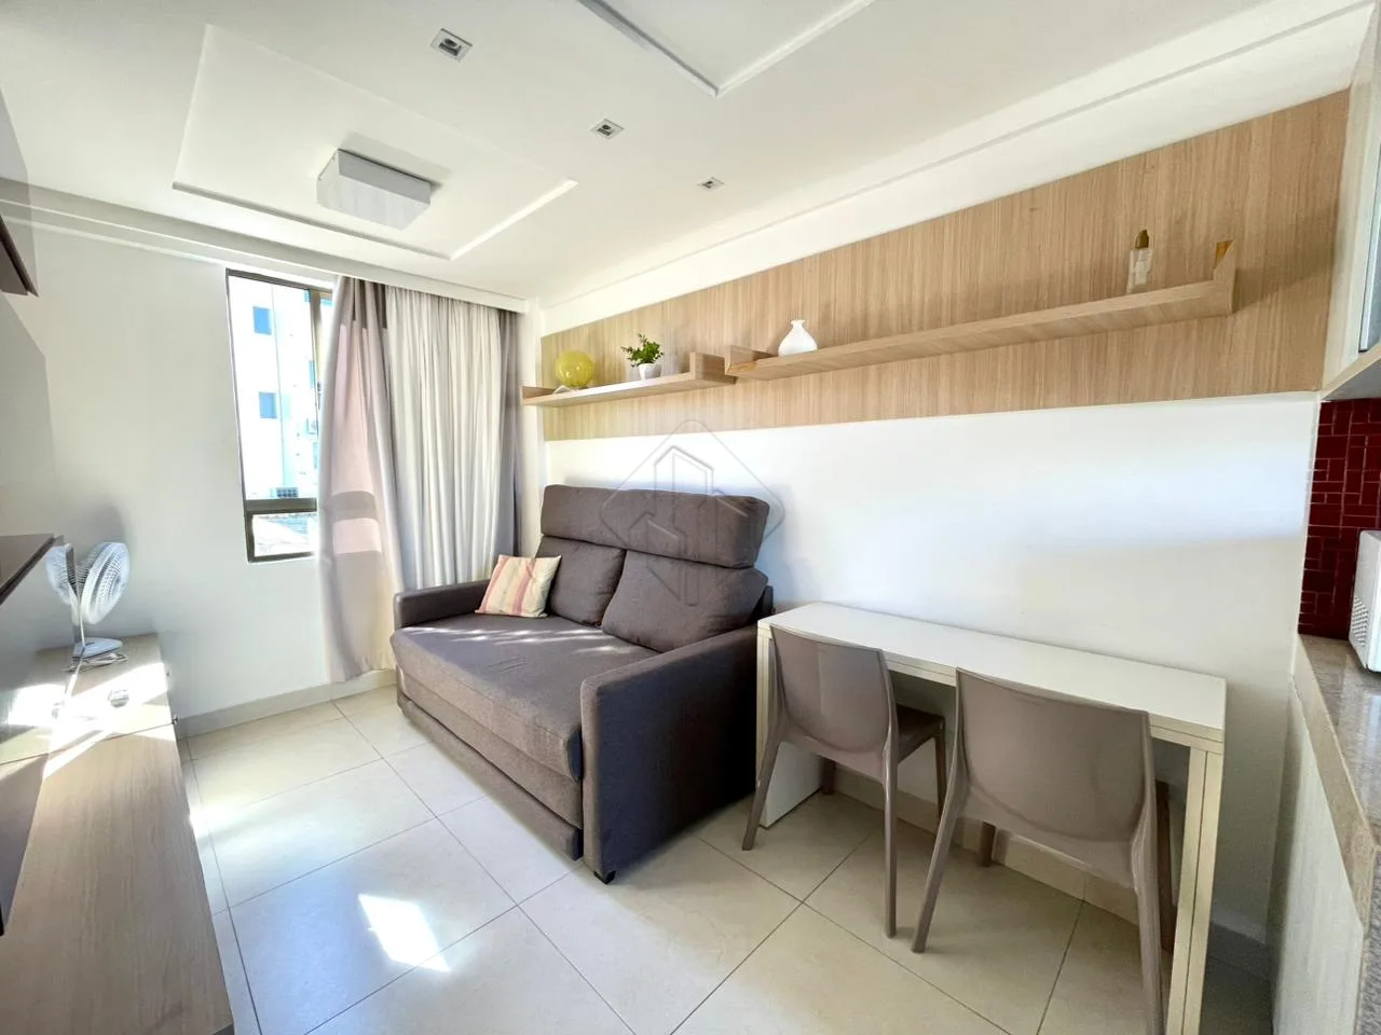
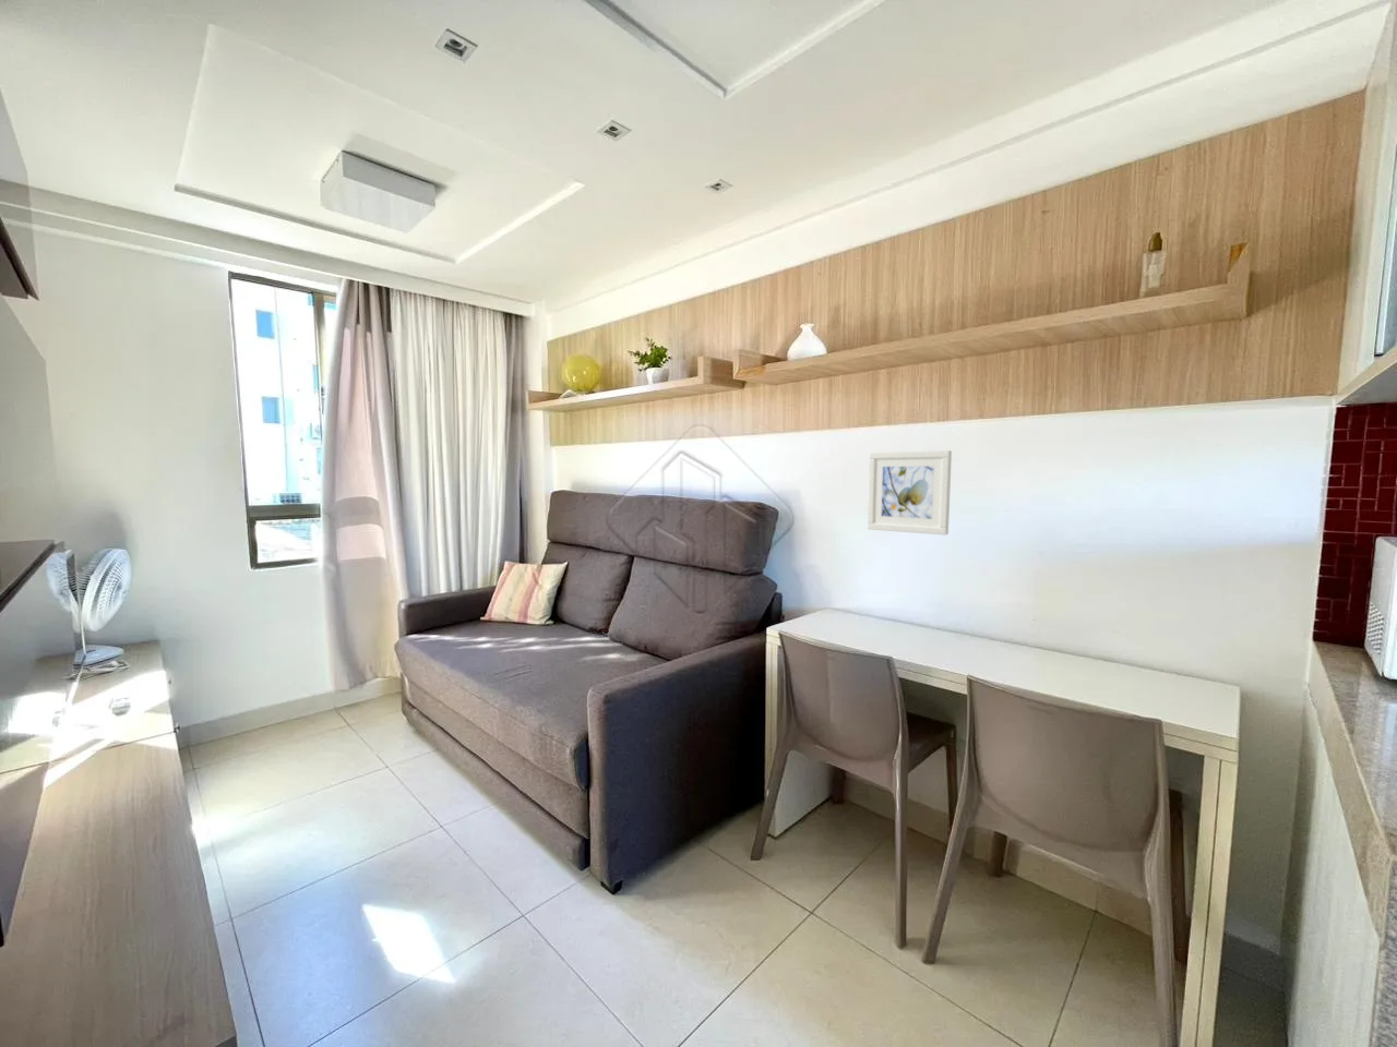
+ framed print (908, 492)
